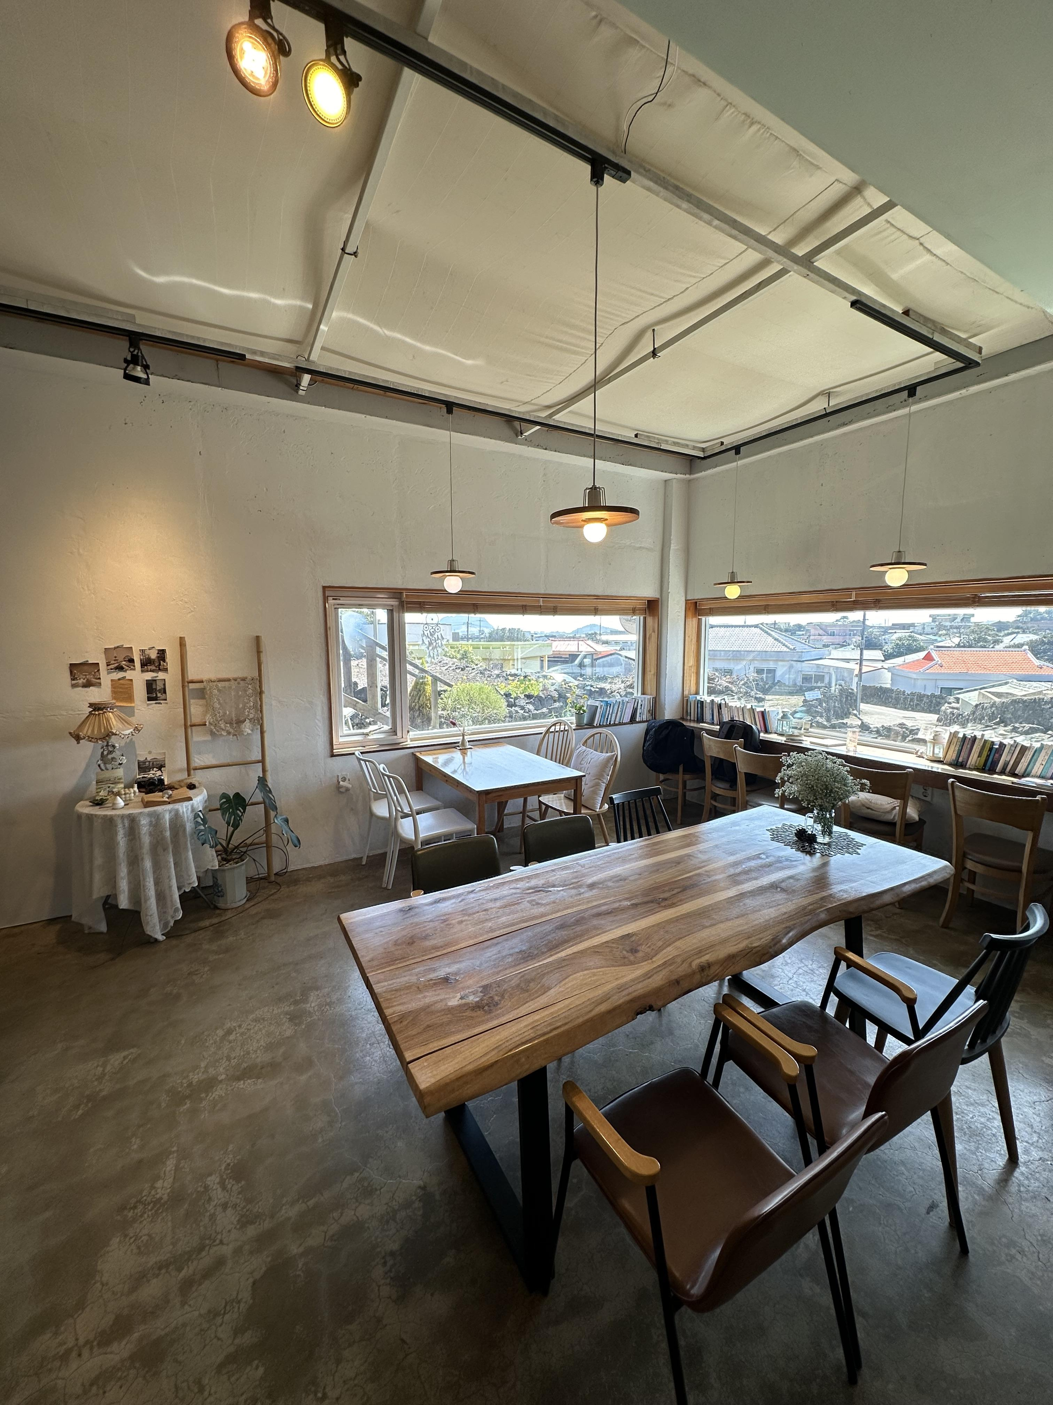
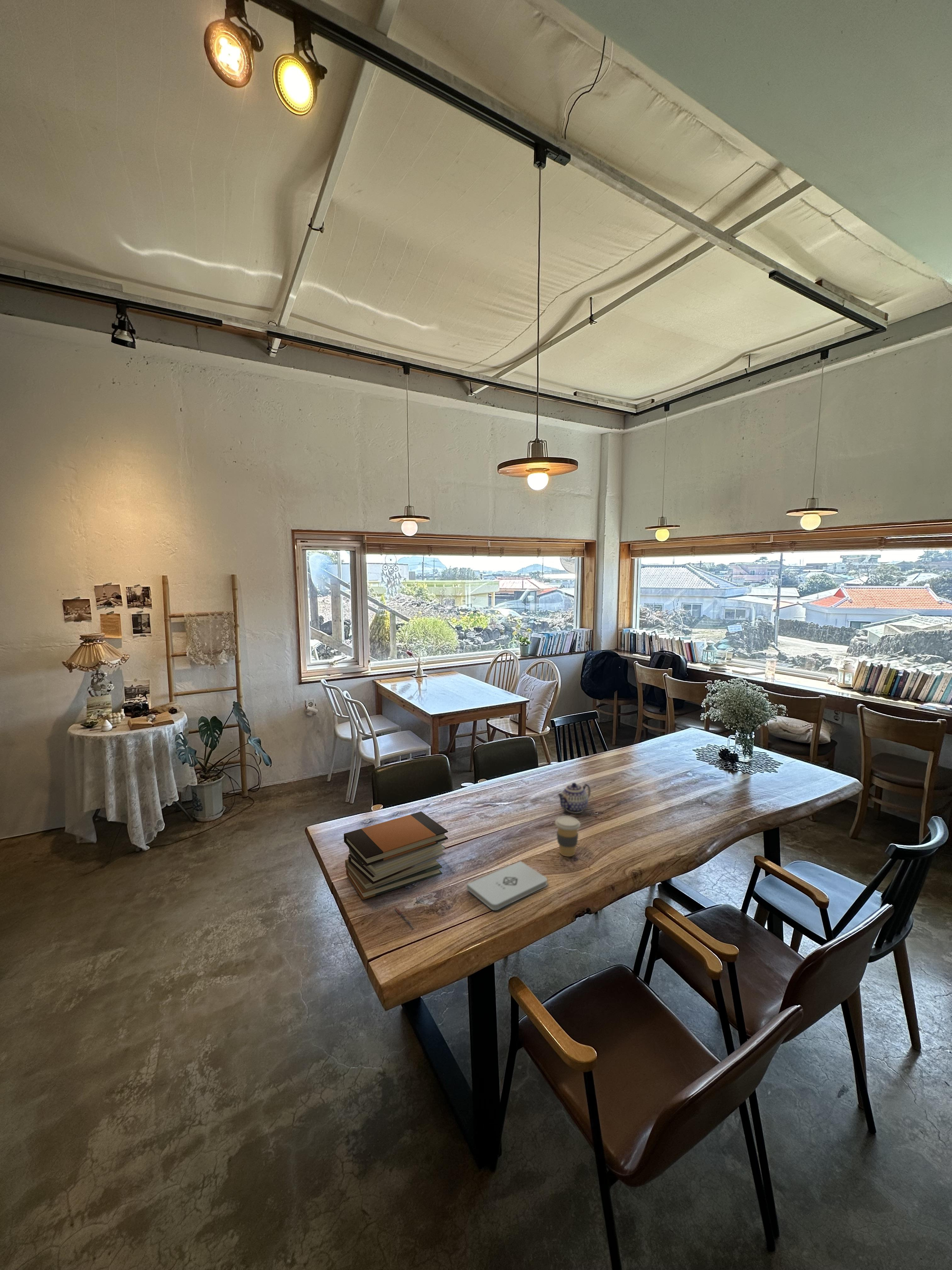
+ notepad (508, 884)
+ book stack (396, 853)
+ teapot (574, 796)
+ pen (407, 921)
+ coffee cup (567, 837)
